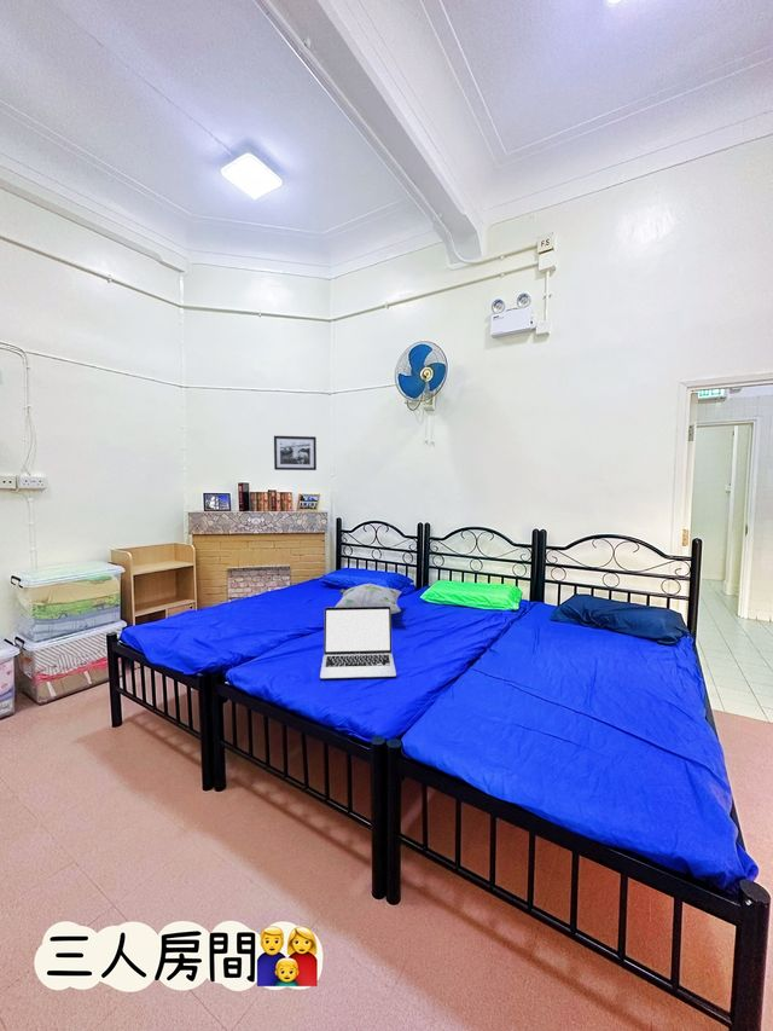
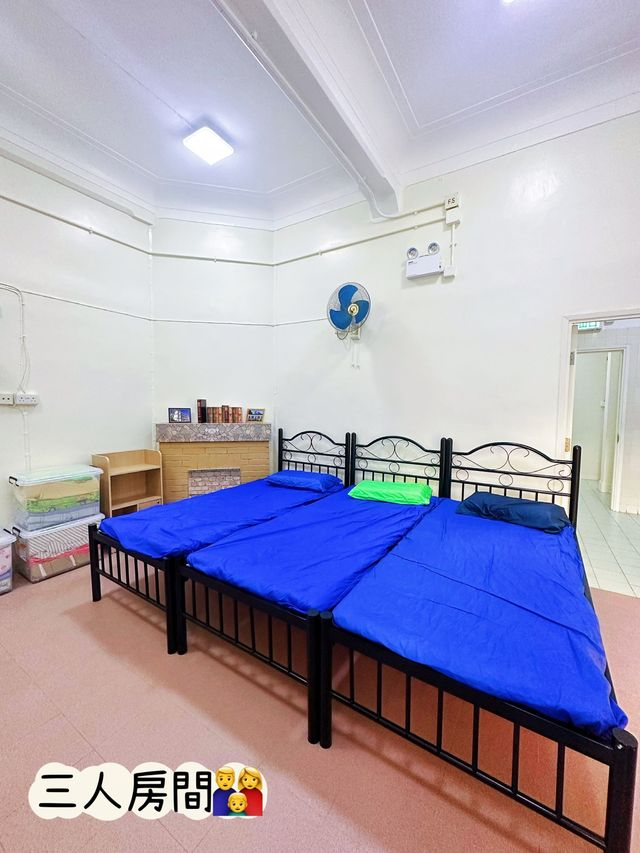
- laptop (358, 639)
- picture frame (295, 453)
- decorative pillow (367, 600)
